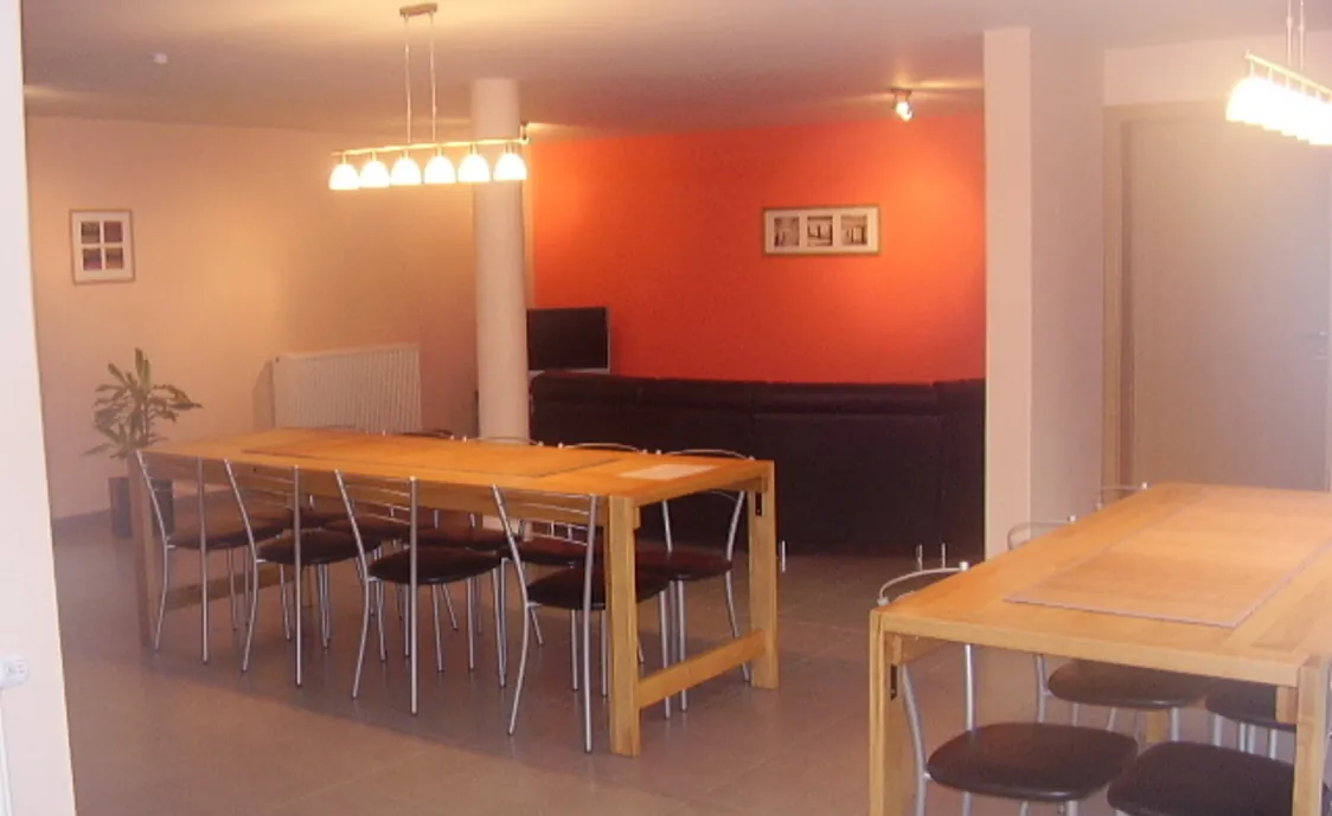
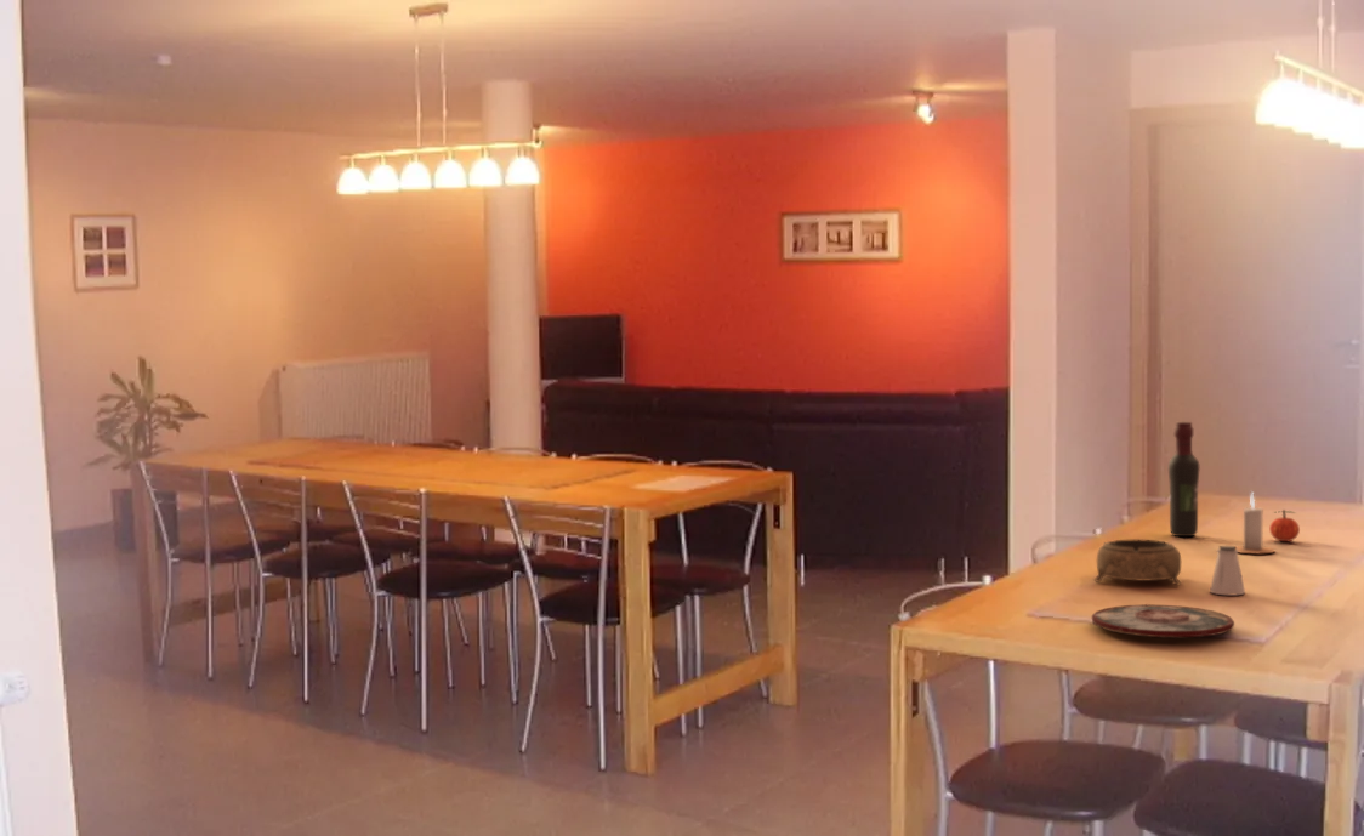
+ wine bottle (1183, 478)
+ plate (1161, 621)
+ apple (1284, 525)
+ decorative bowl (1138, 561)
+ saltshaker (1227, 569)
+ candle (1252, 521)
